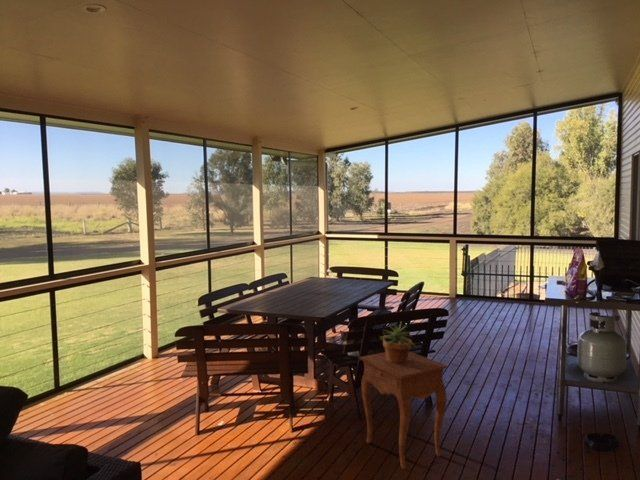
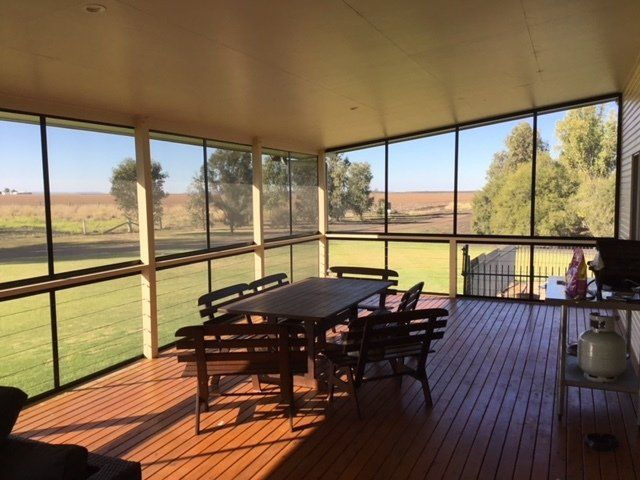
- potted plant (398, 341)
- side table (402, 405)
